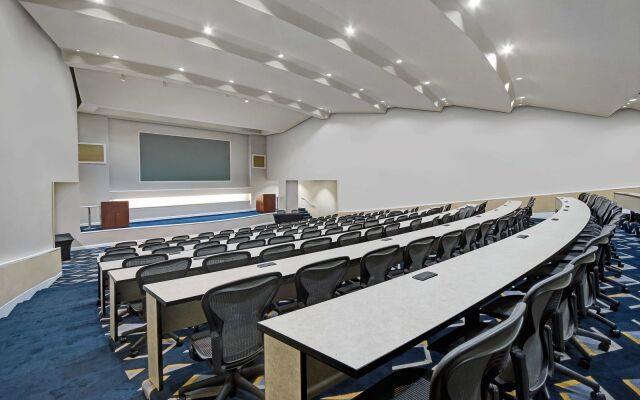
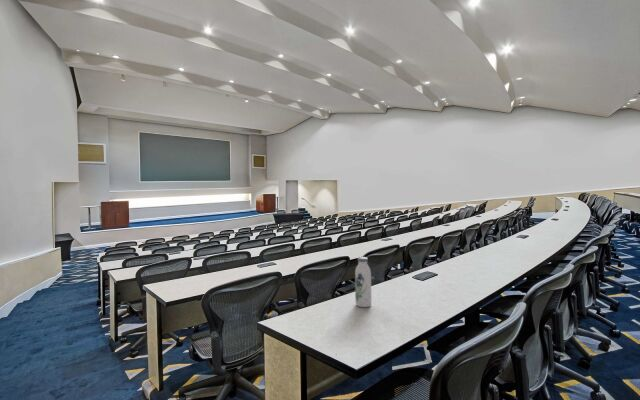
+ water bottle (363, 281)
